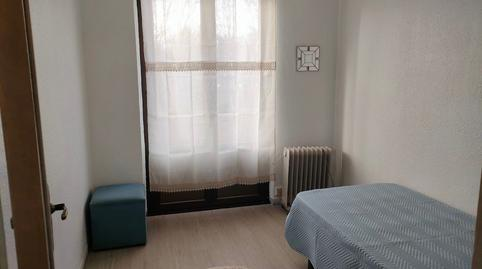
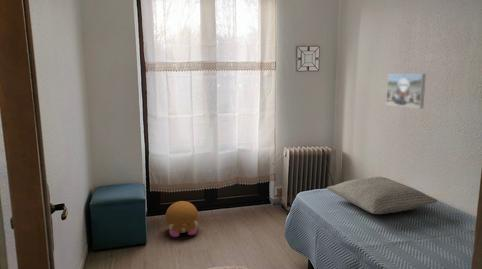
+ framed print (404, 90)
+ pillow (379, 194)
+ plush toy (181, 217)
